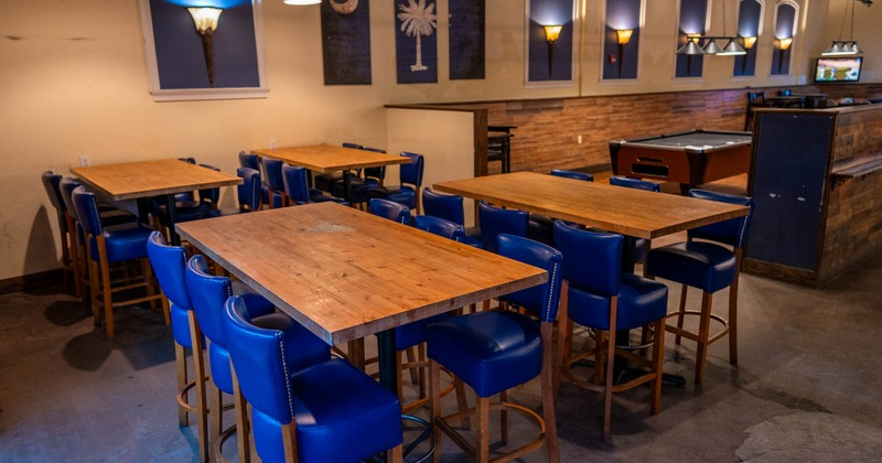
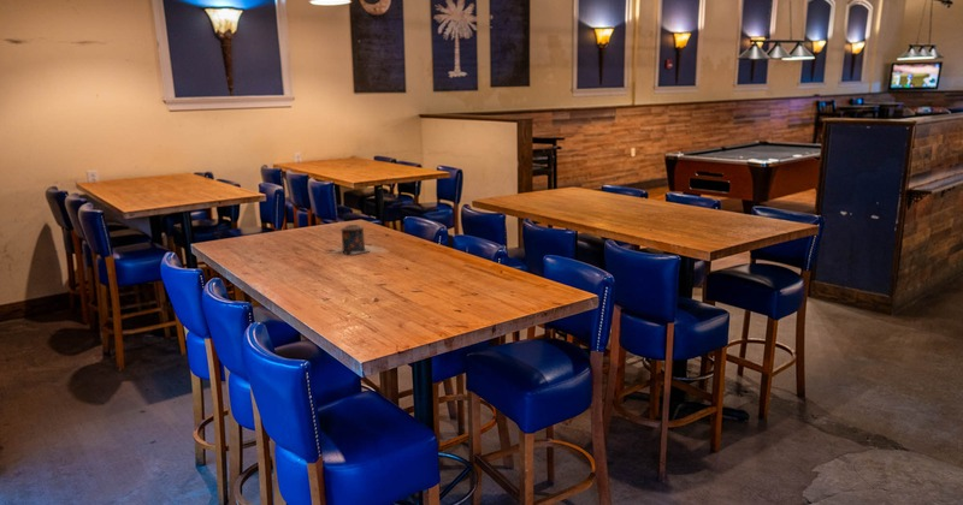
+ candle (355, 238)
